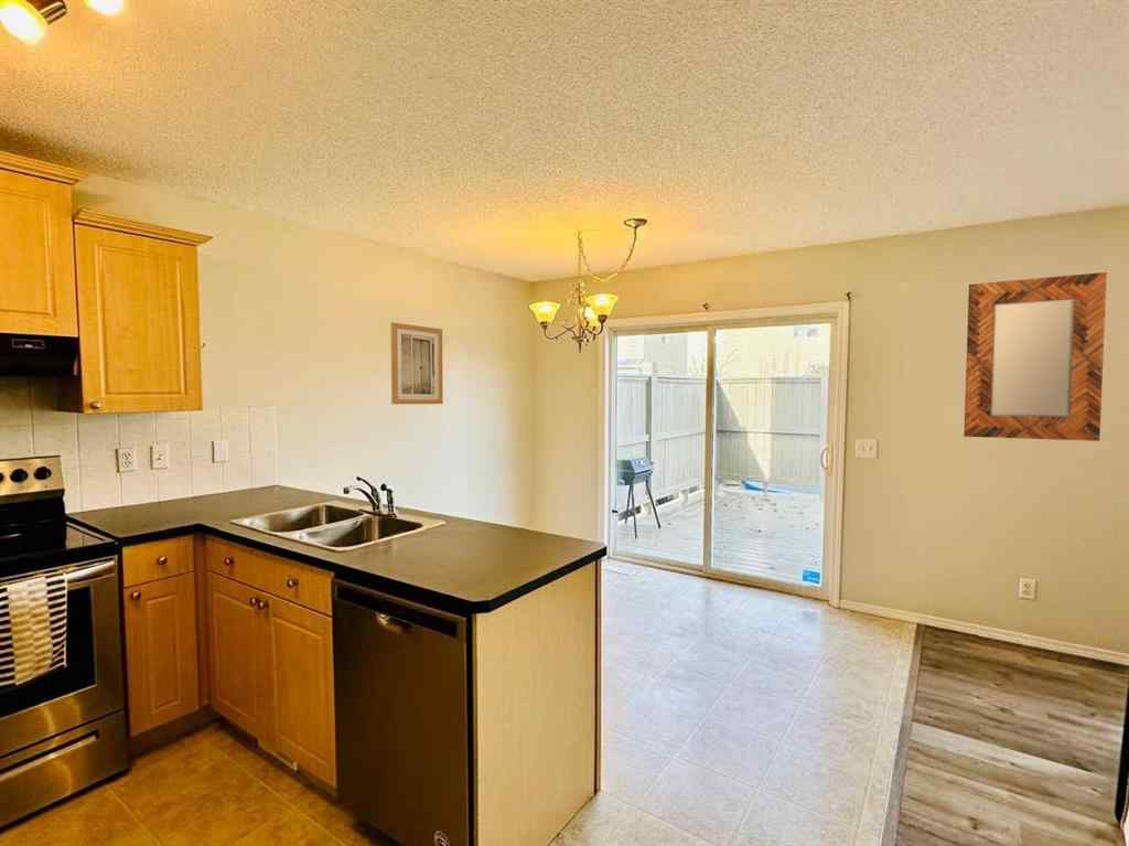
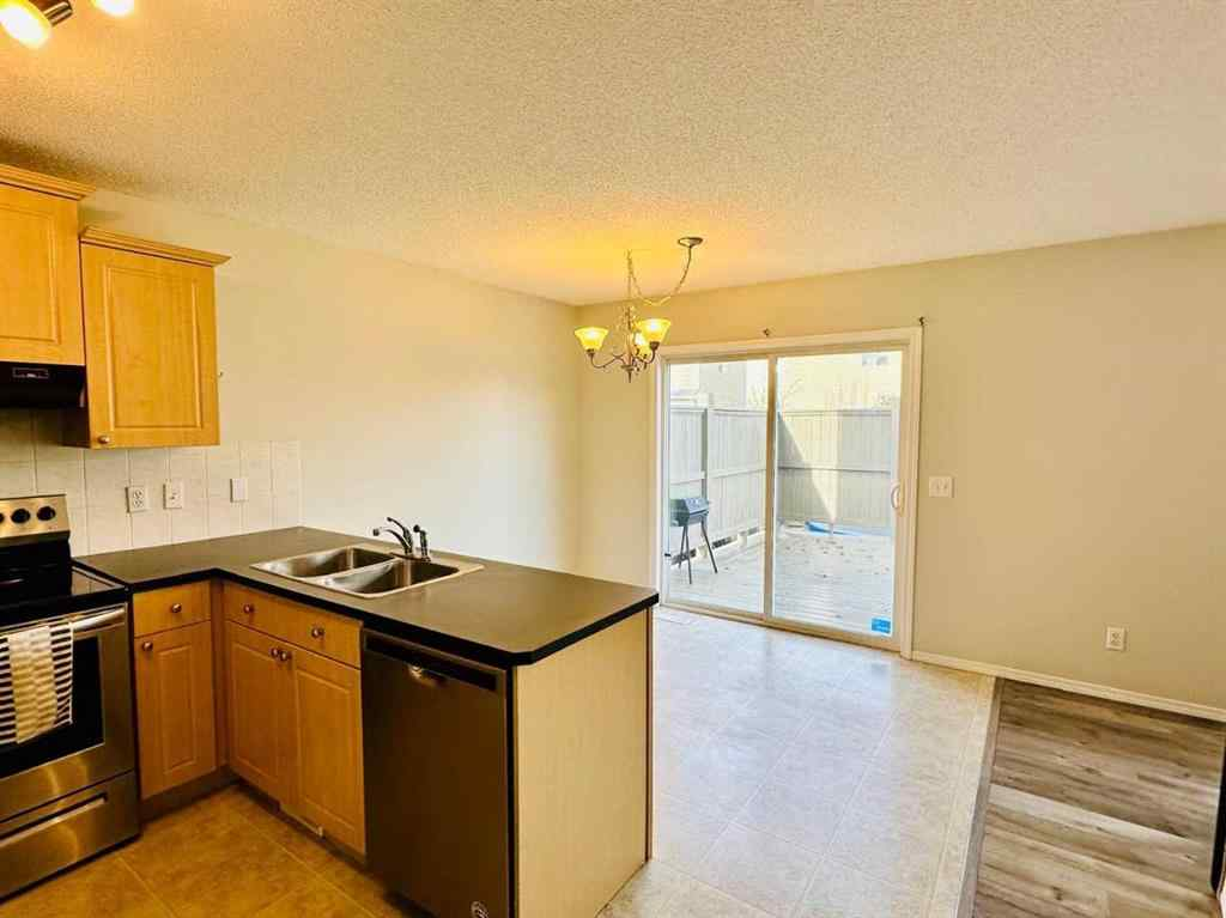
- home mirror (1031, 358)
- wall art (418, 365)
